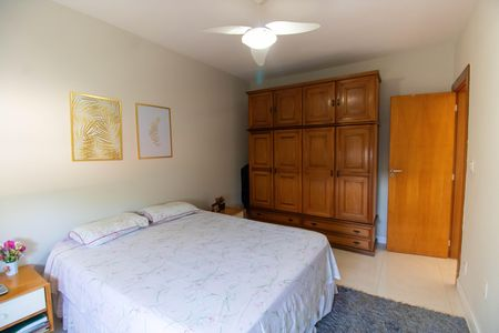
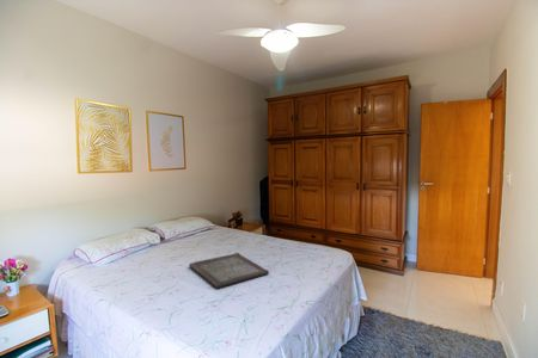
+ serving tray (227, 267)
